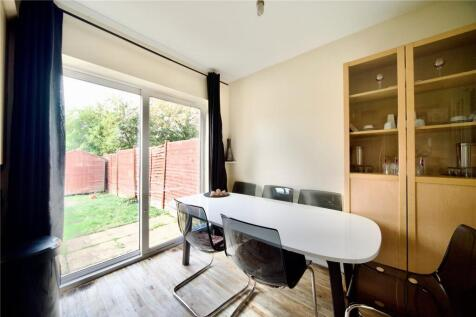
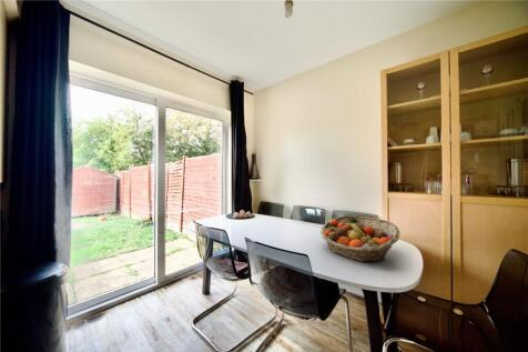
+ fruit basket (356, 235)
